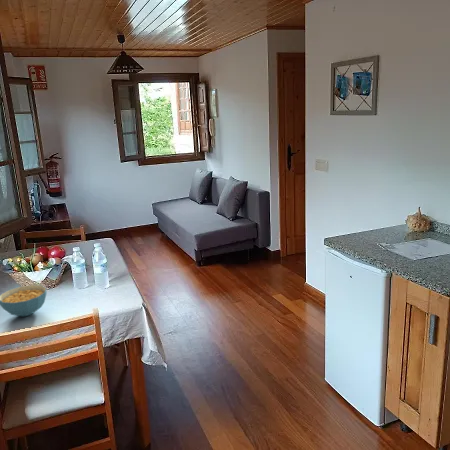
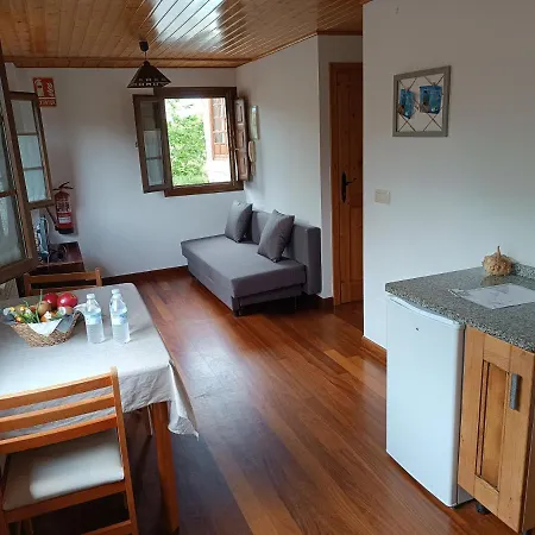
- cereal bowl (24, 303)
